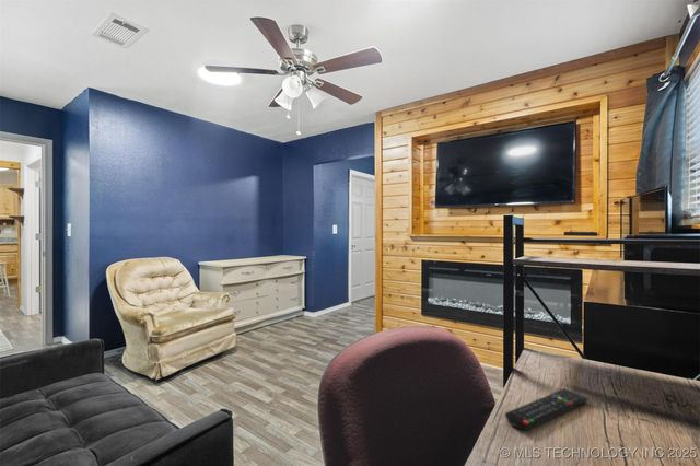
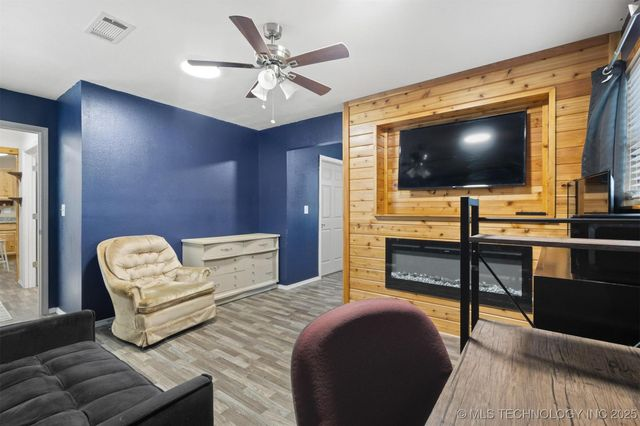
- remote control (547, 408)
